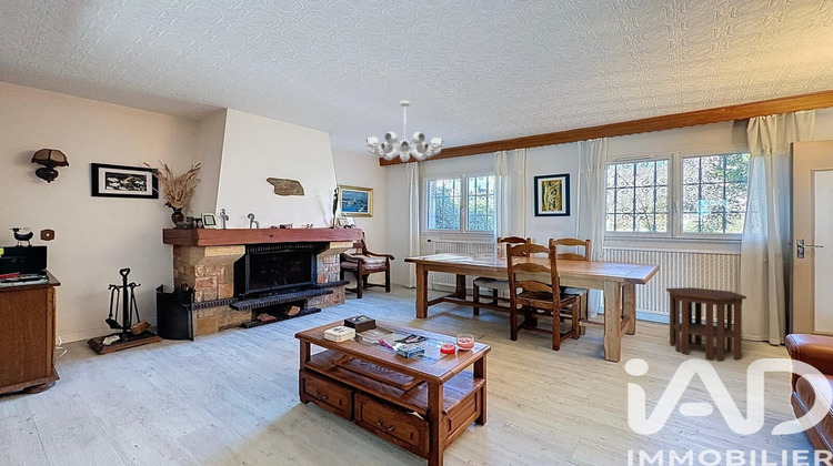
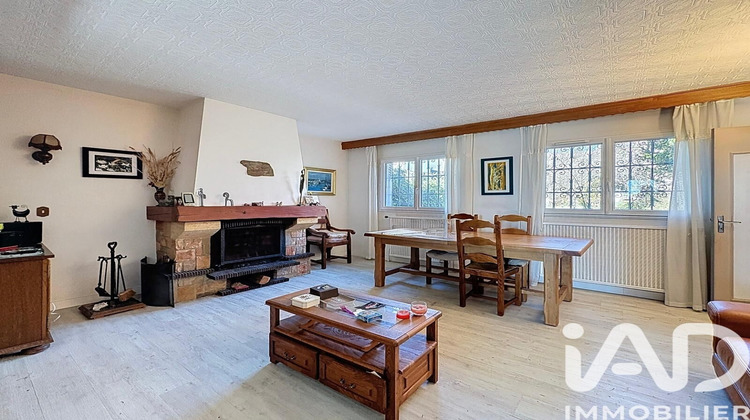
- side table (701, 321)
- chandelier (404, 130)
